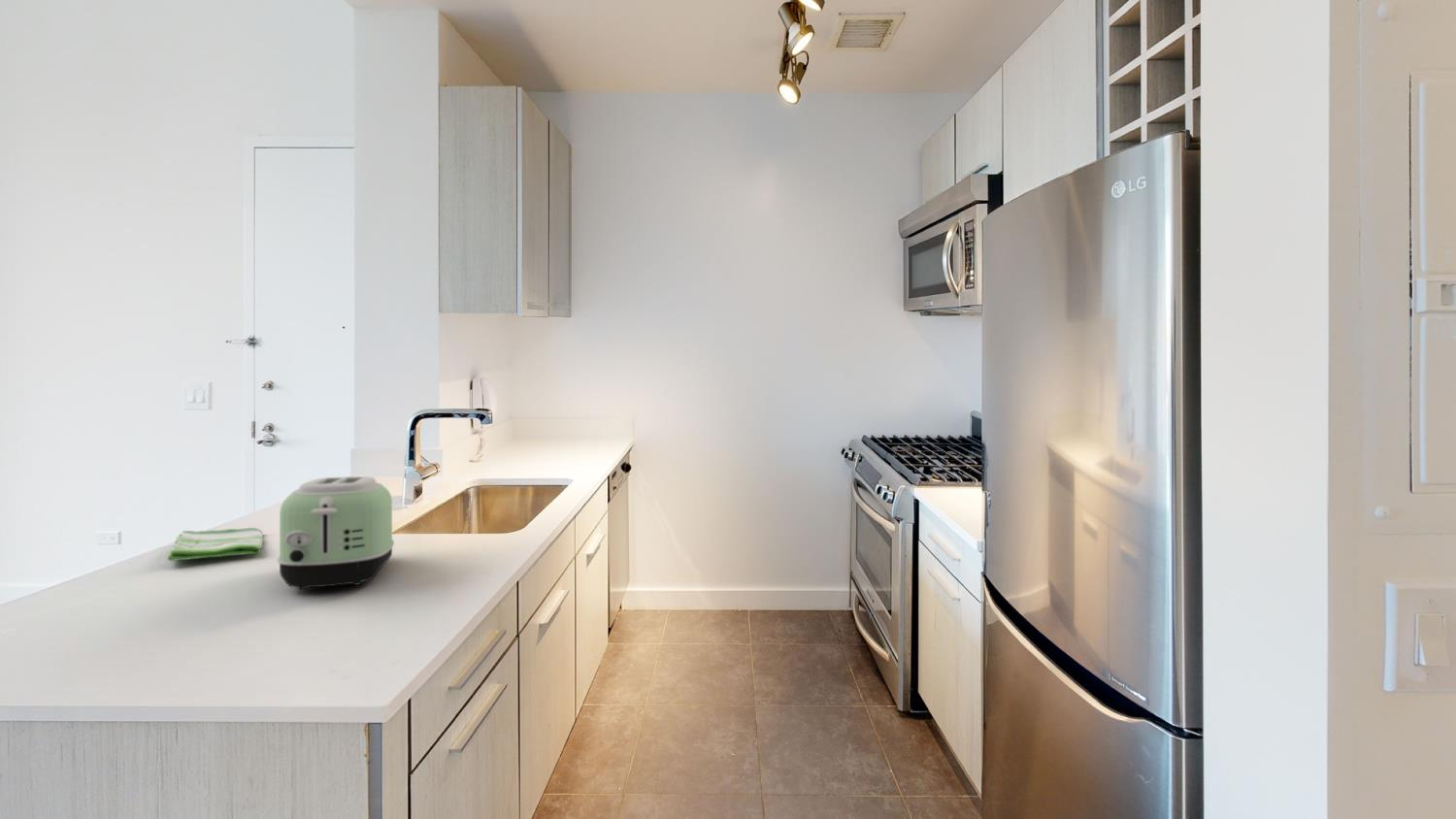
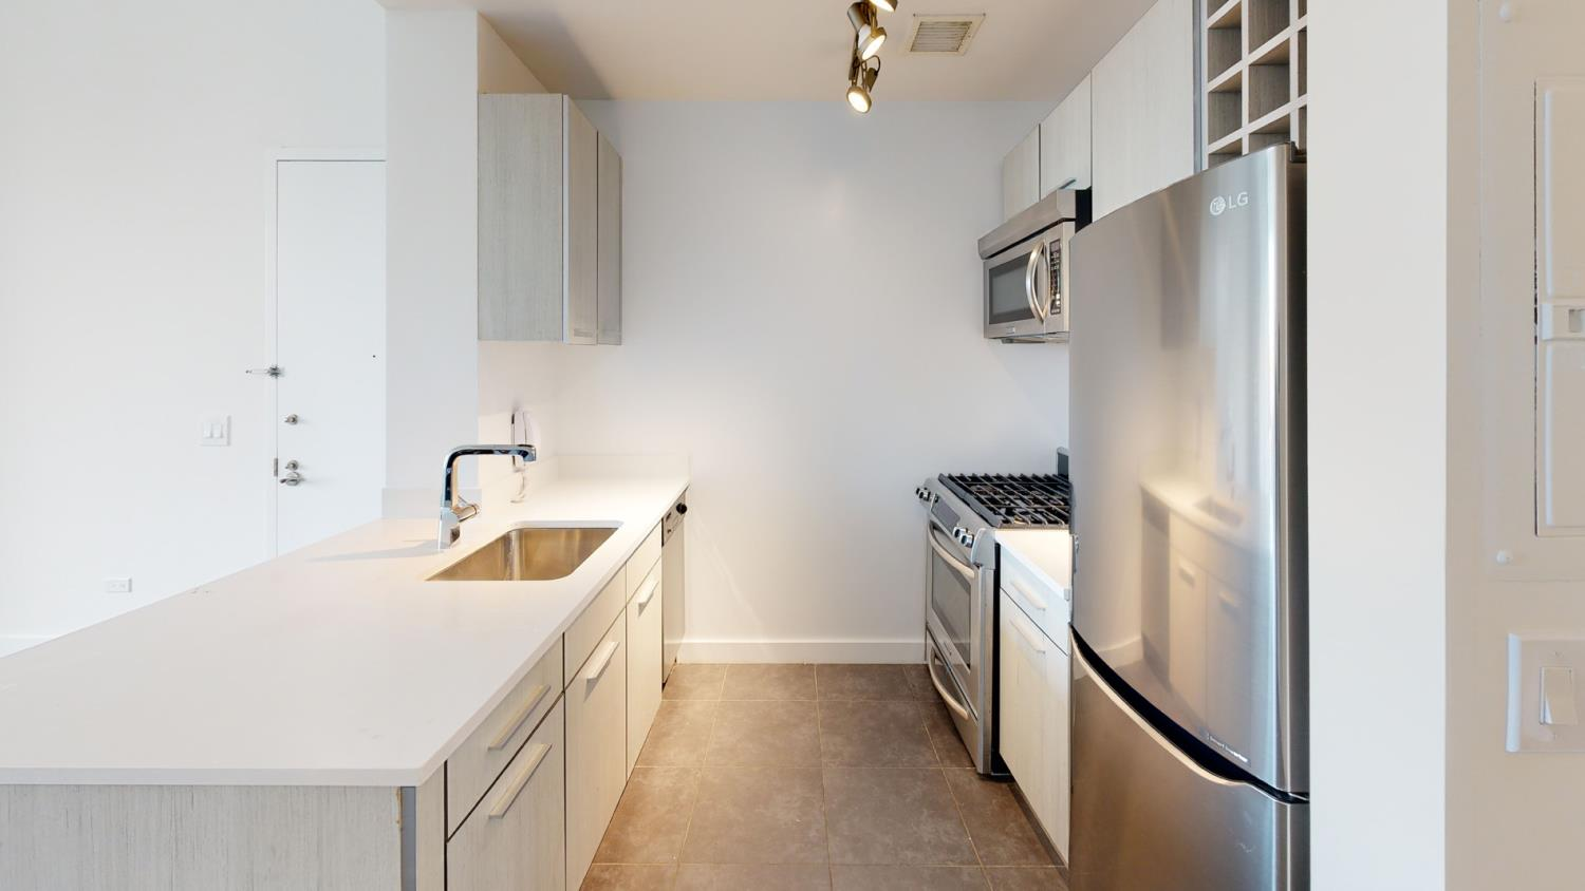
- dish towel (218, 541)
- toaster (338, 529)
